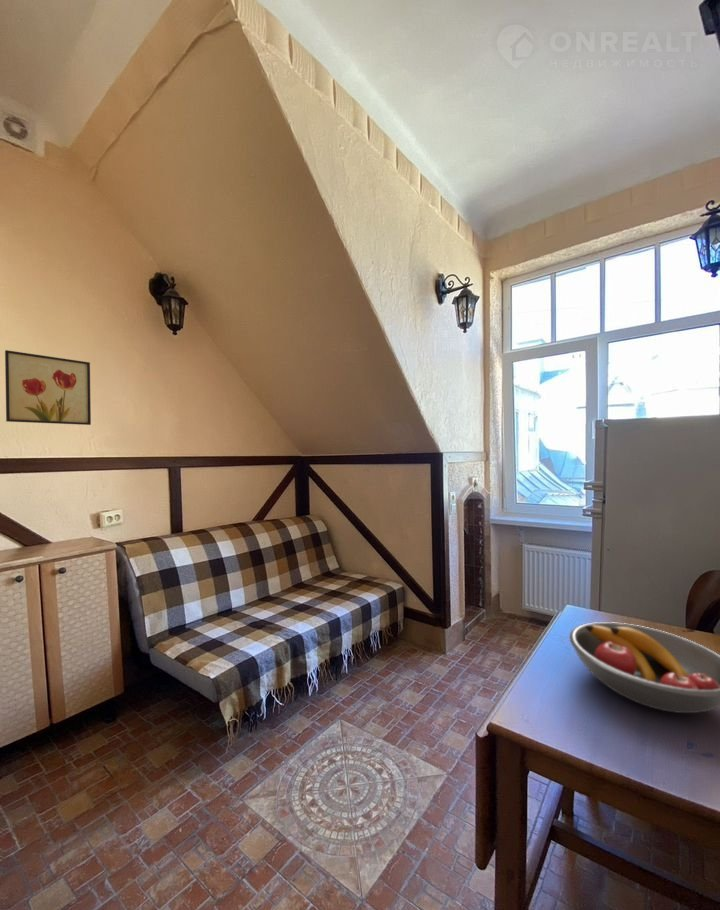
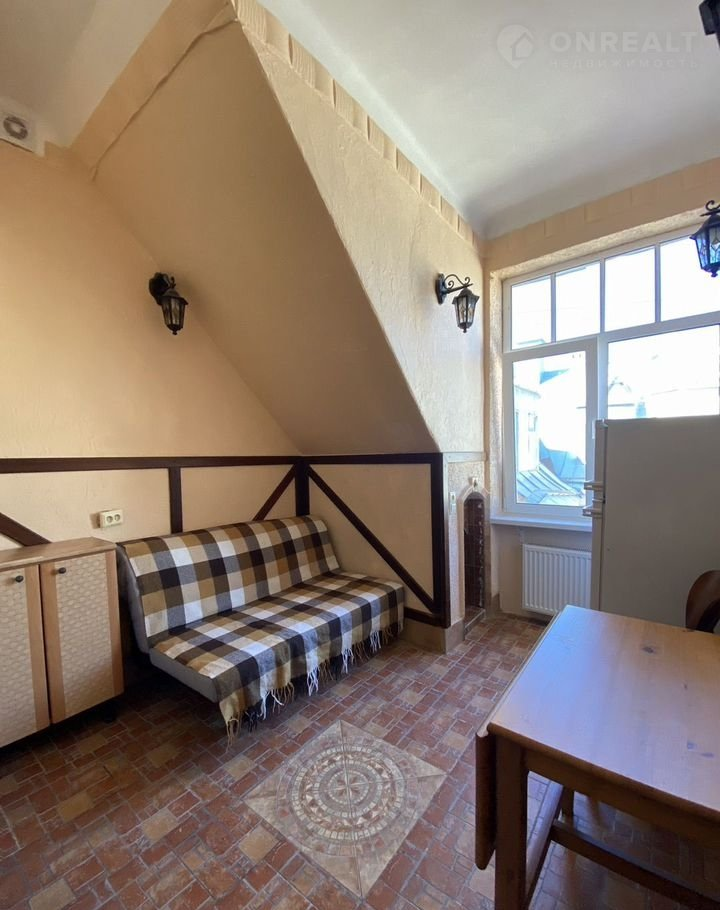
- fruit bowl (647, 665)
- wall art (50, 390)
